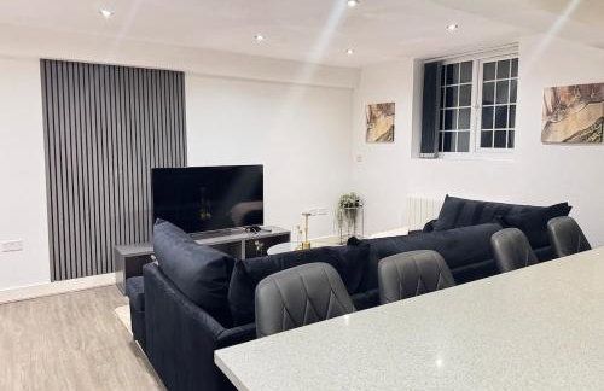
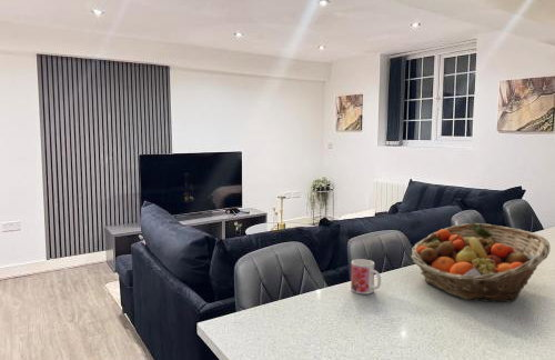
+ fruit basket (474, 258)
+ mug (365, 277)
